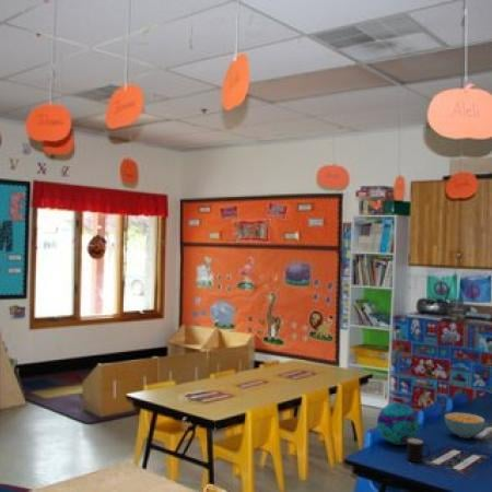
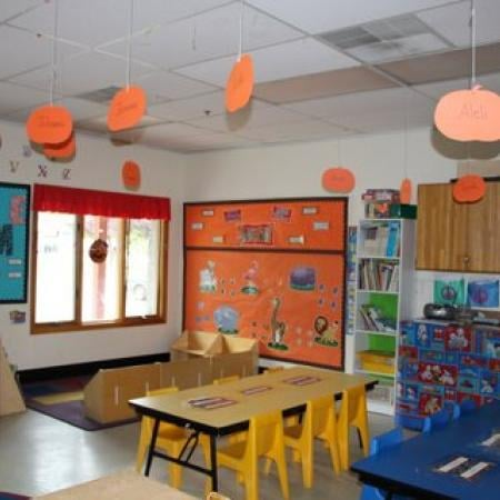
- cereal bowl (464, 426)
- cup (418, 450)
- decorative ball (397, 423)
